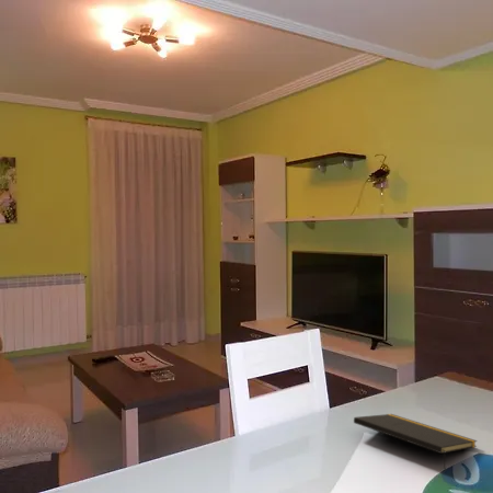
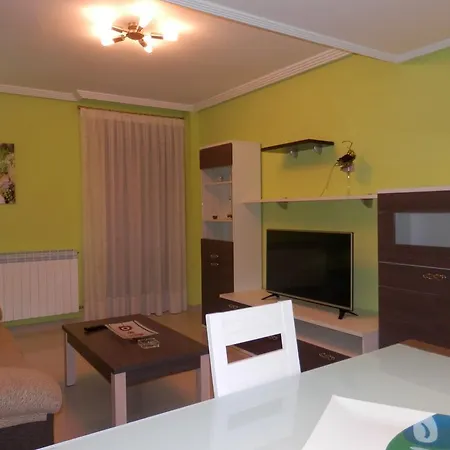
- notepad (413, 431)
